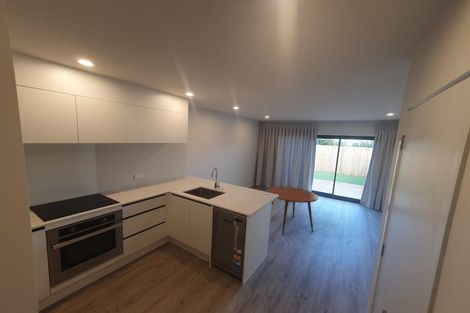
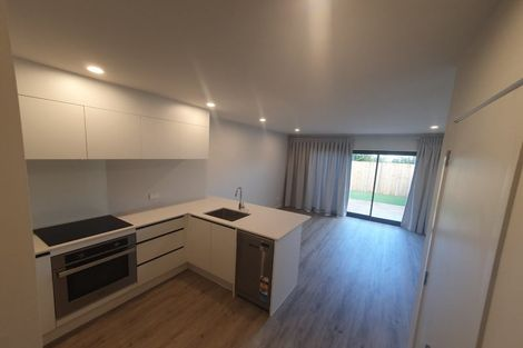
- dining table (287, 207)
